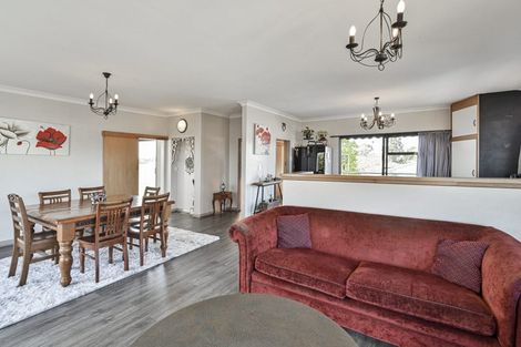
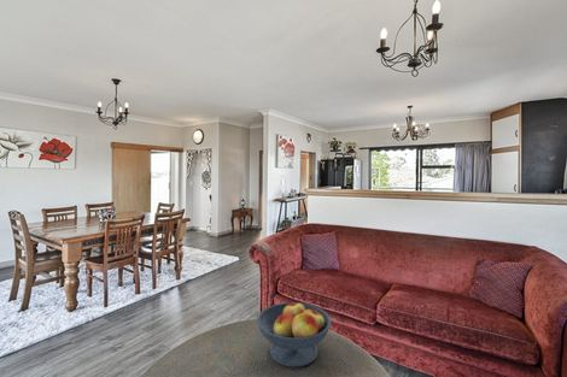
+ fruit bowl (293, 329)
